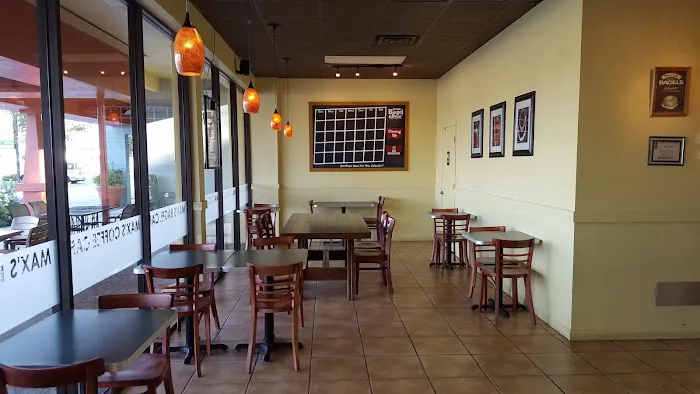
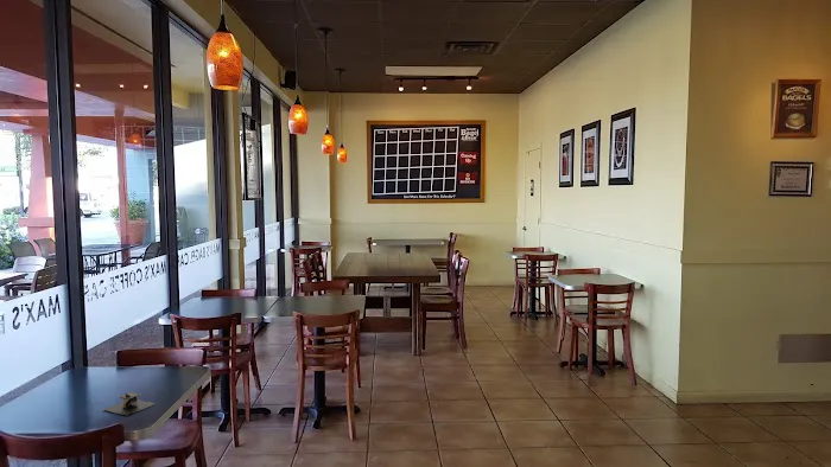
+ architectural model (129, 398)
